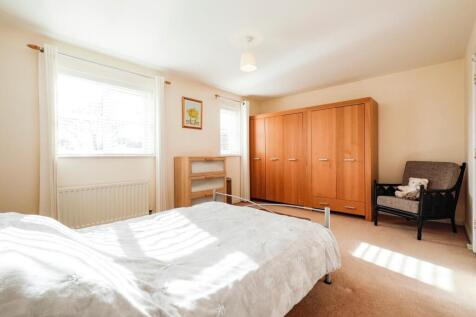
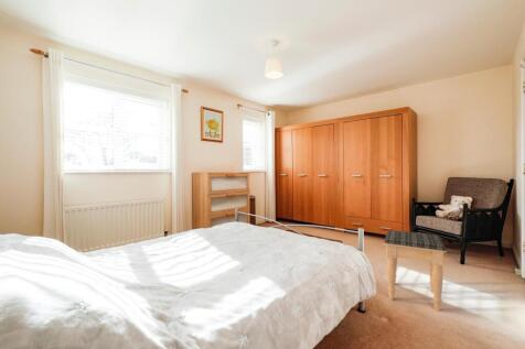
+ footstool (413, 259)
